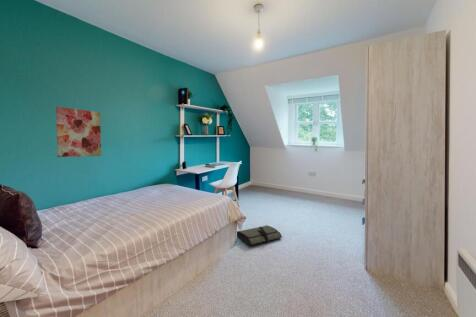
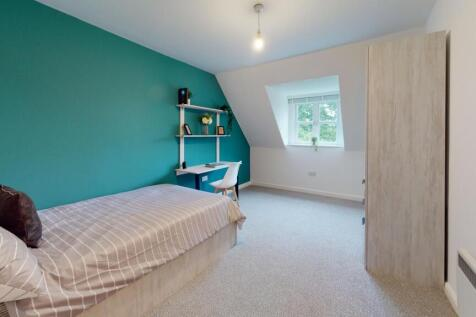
- tool roll (258, 231)
- wall art (80, 133)
